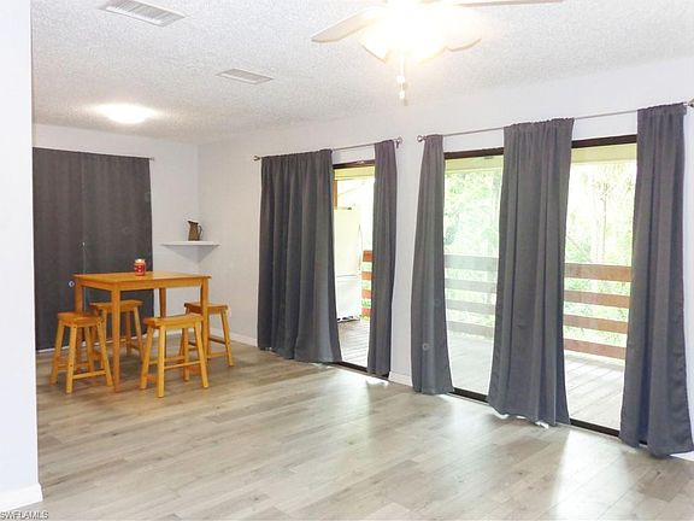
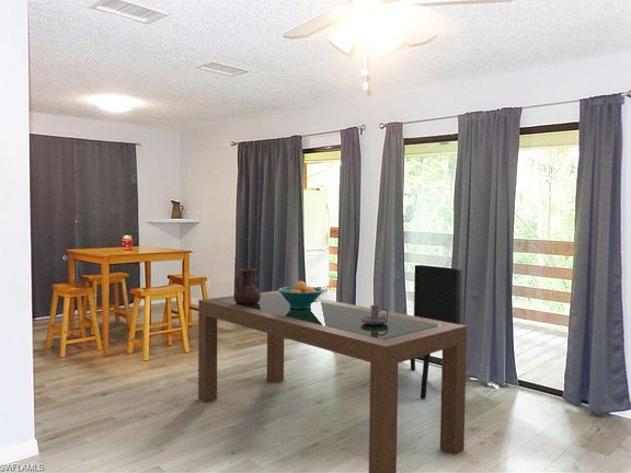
+ dining table (322, 348)
+ dining chair (418, 316)
+ ceramic pitcher (246, 285)
+ fruit bowl (300, 293)
+ candle holder (377, 313)
